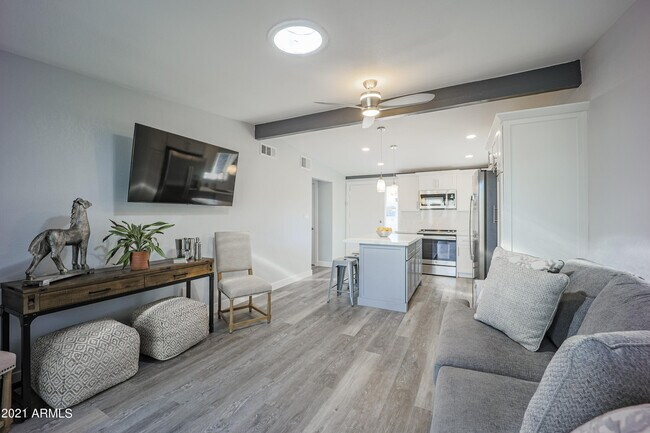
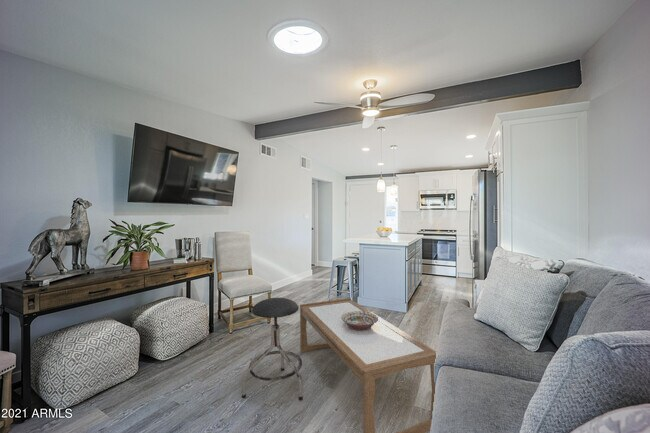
+ decorative bowl (359, 320)
+ stool (272, 344)
+ coffee table (355, 352)
